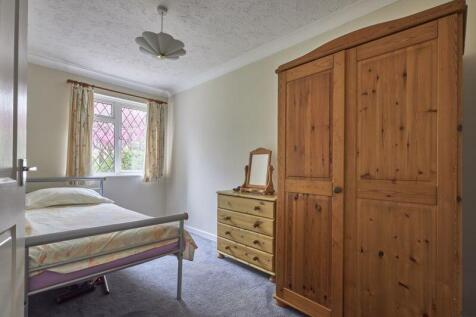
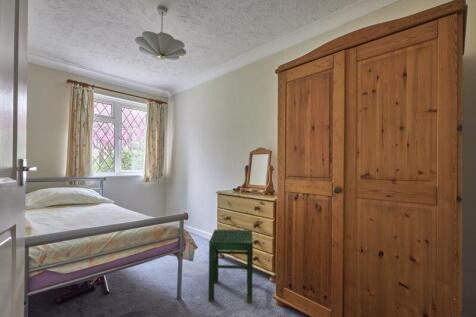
+ stool (231, 265)
